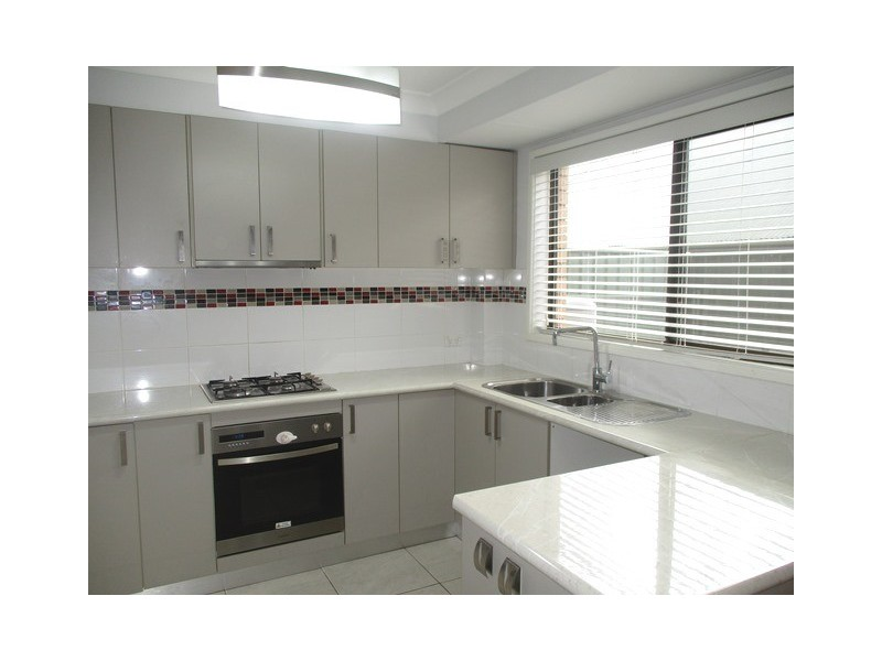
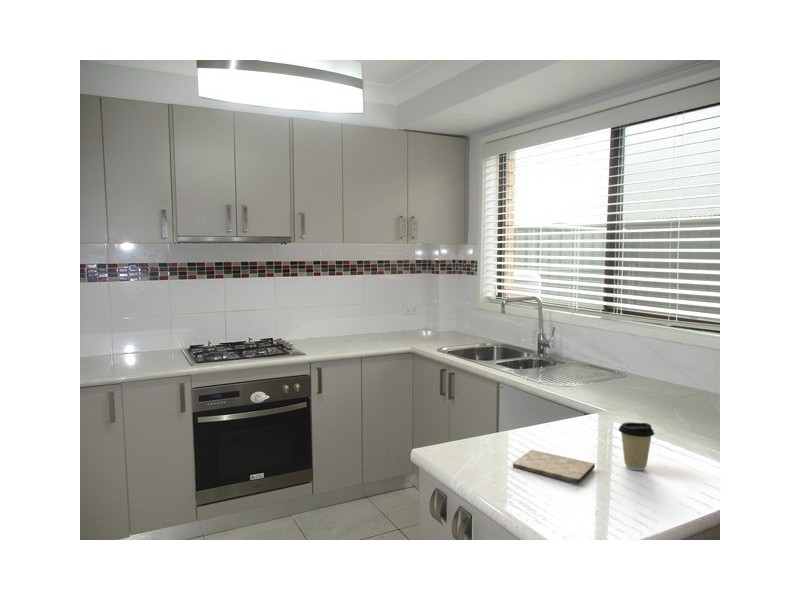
+ coffee cup (635, 445)
+ cutting board (553, 465)
